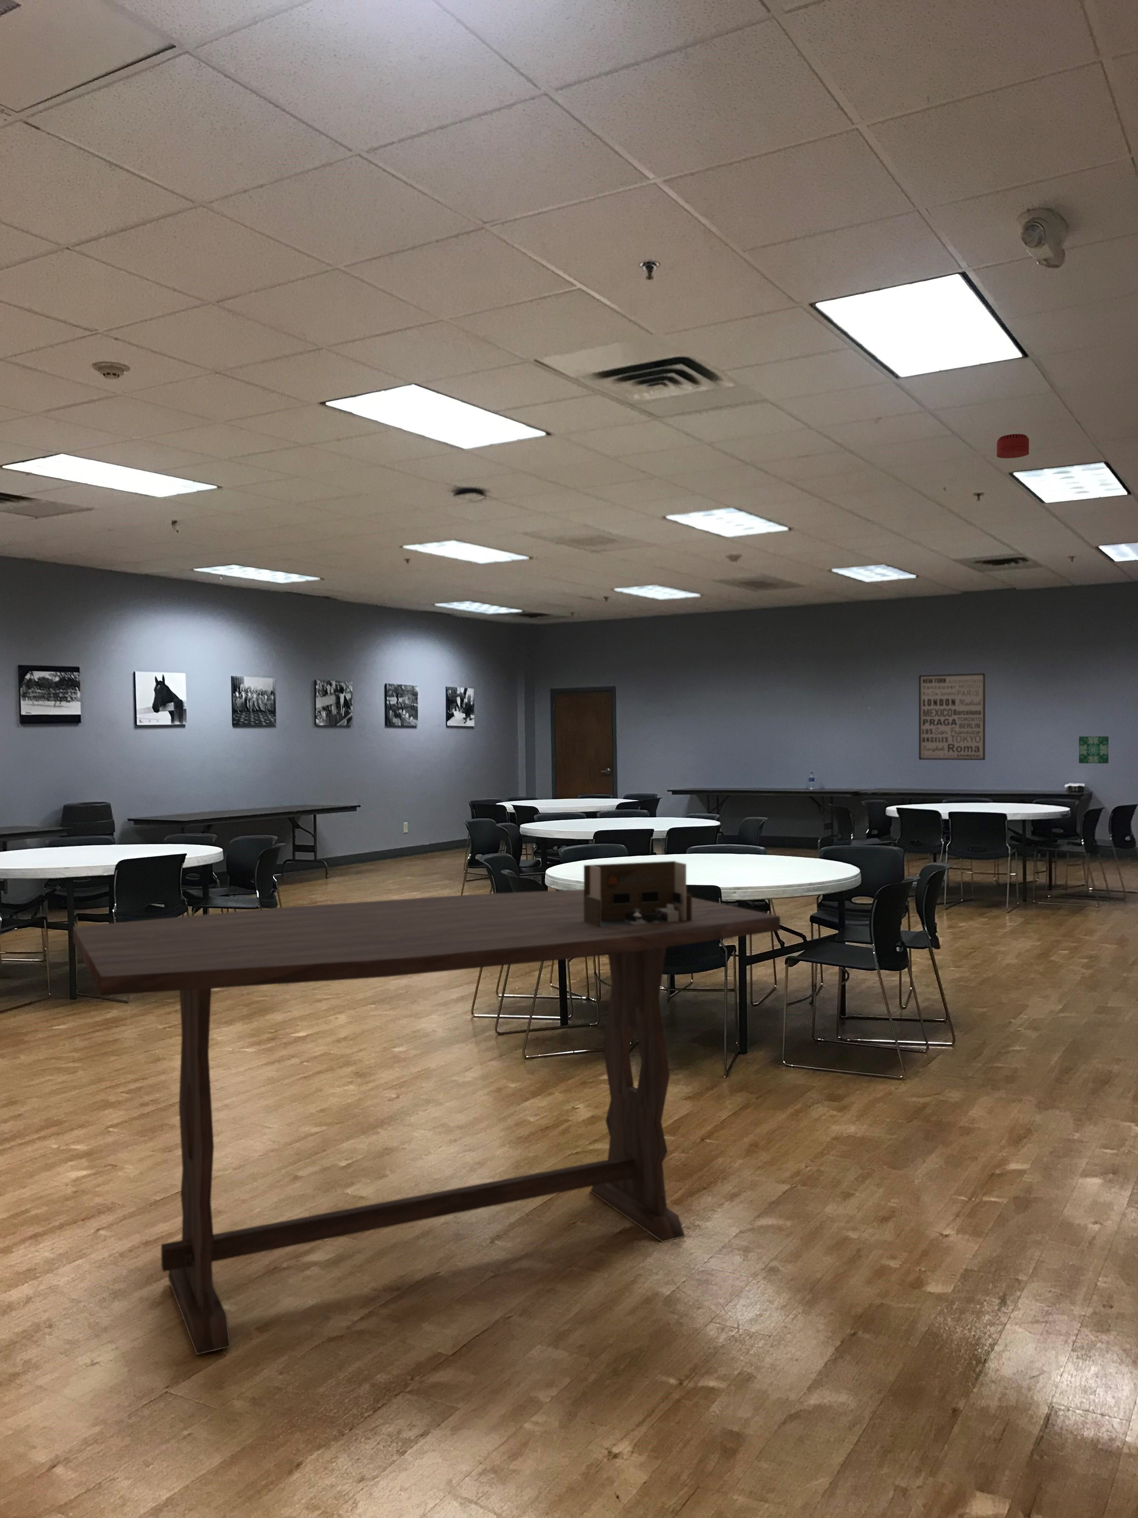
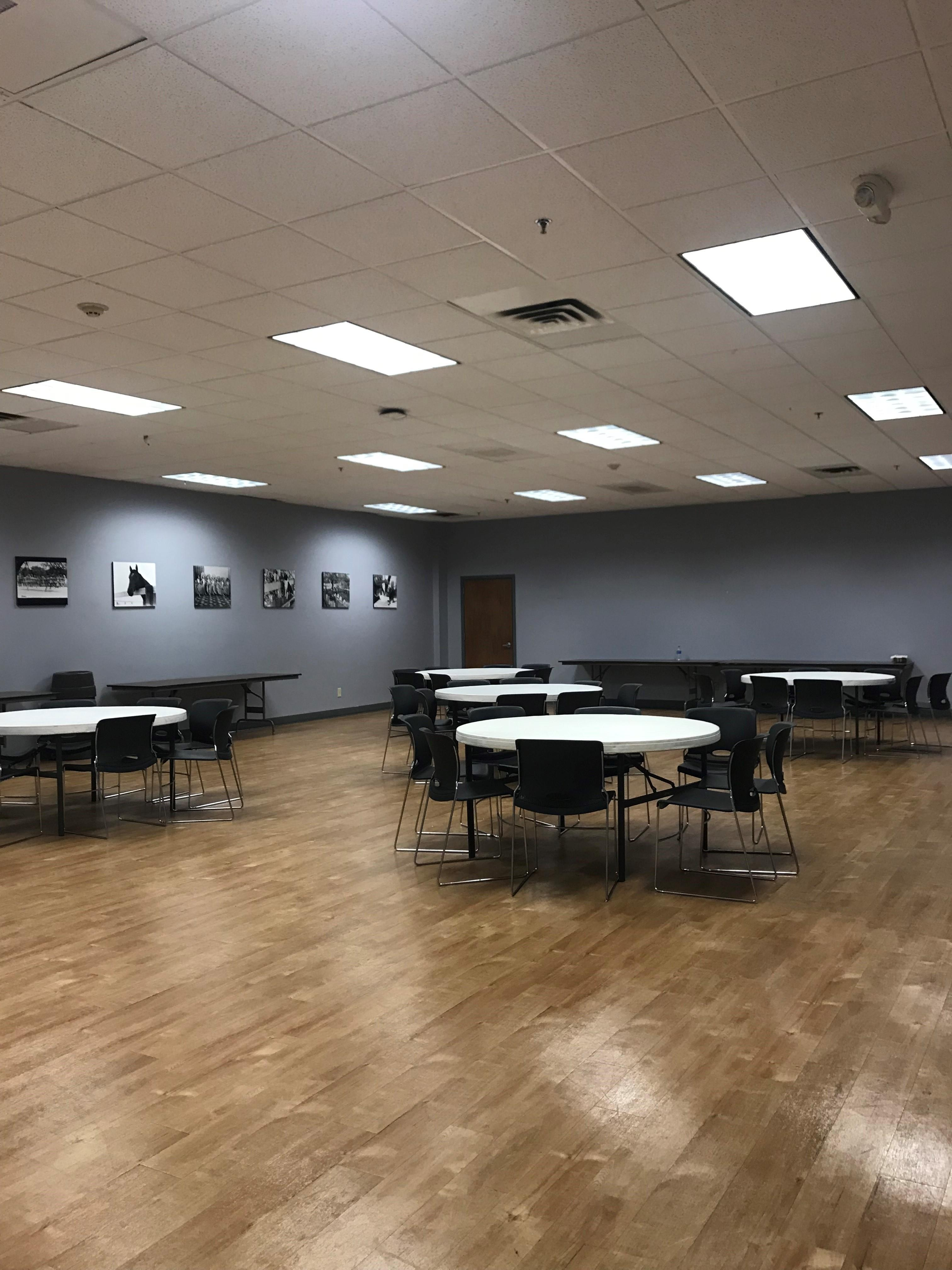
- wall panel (637, 892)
- smoke detector (1012, 446)
- wall art (952, 717)
- dining table (451, 1189)
- wall art (1094, 749)
